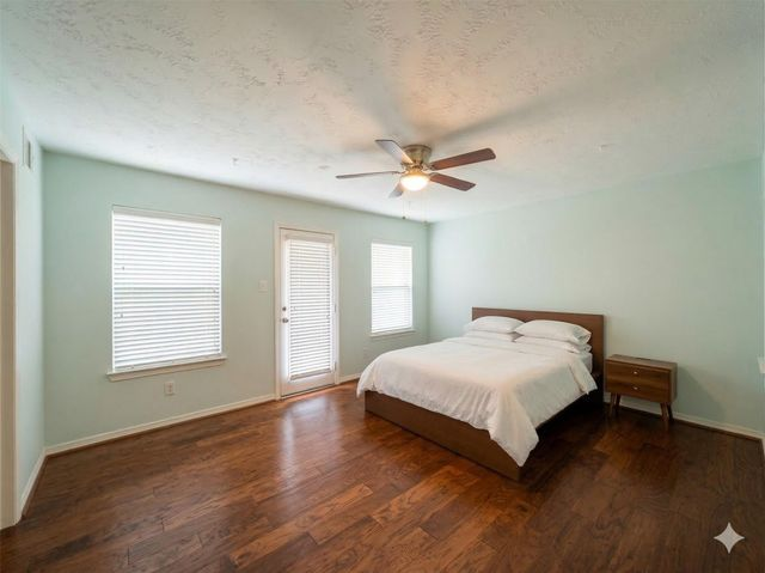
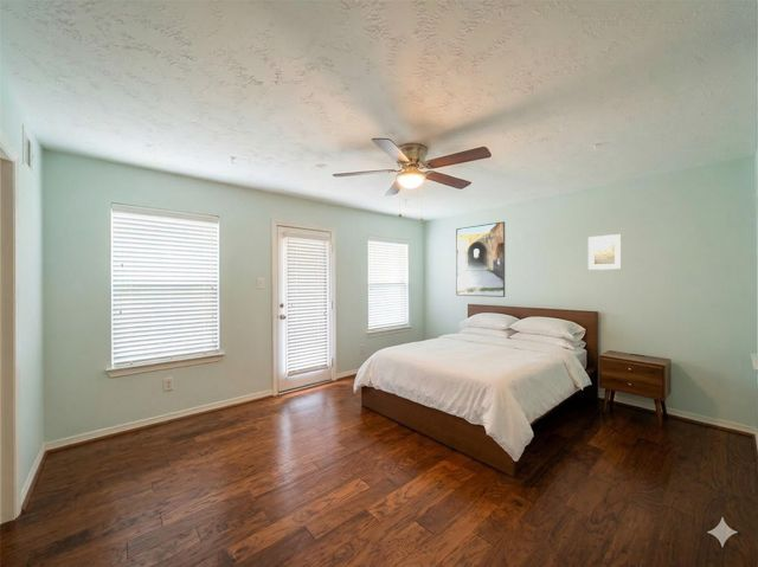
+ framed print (478, 260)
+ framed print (604, 252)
